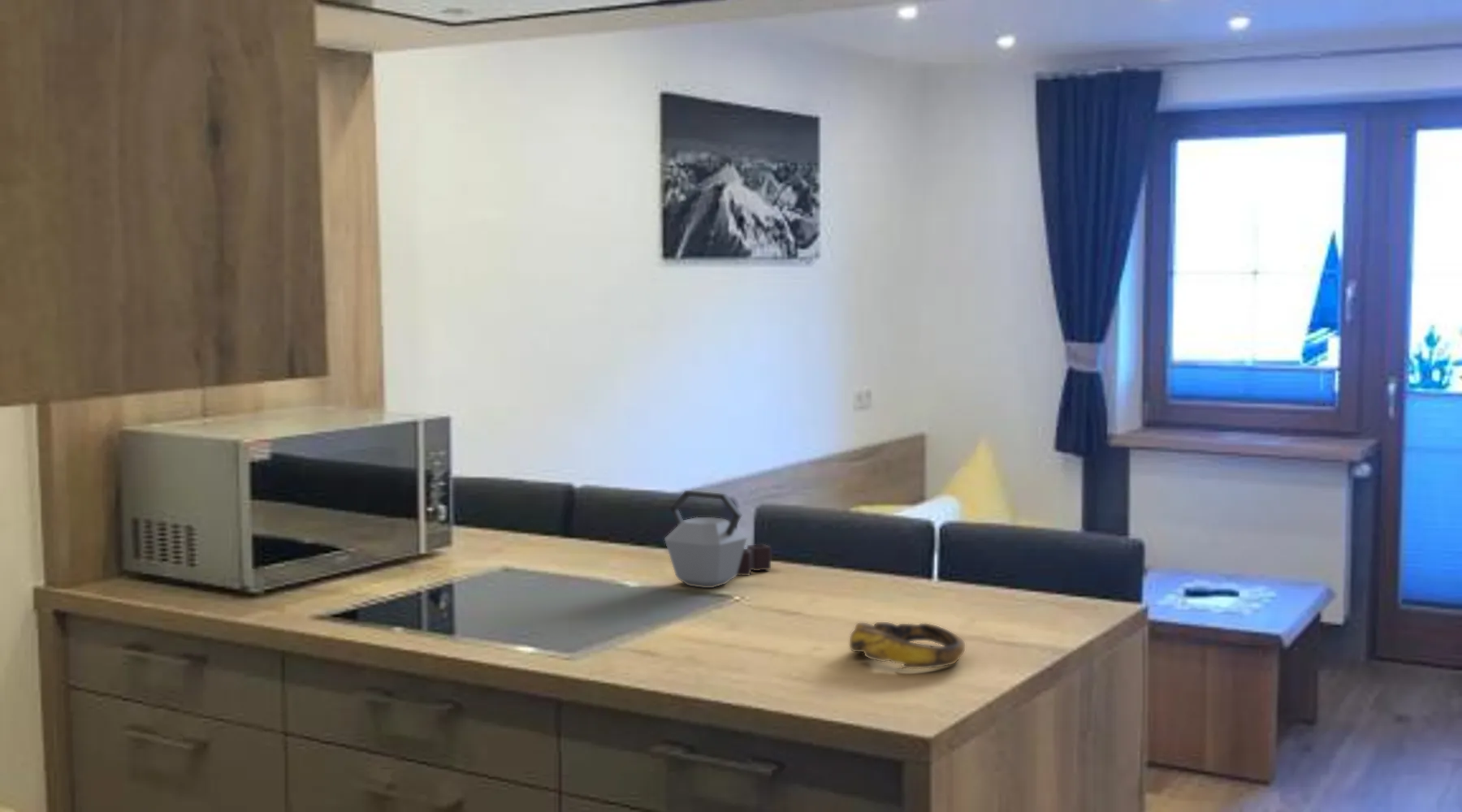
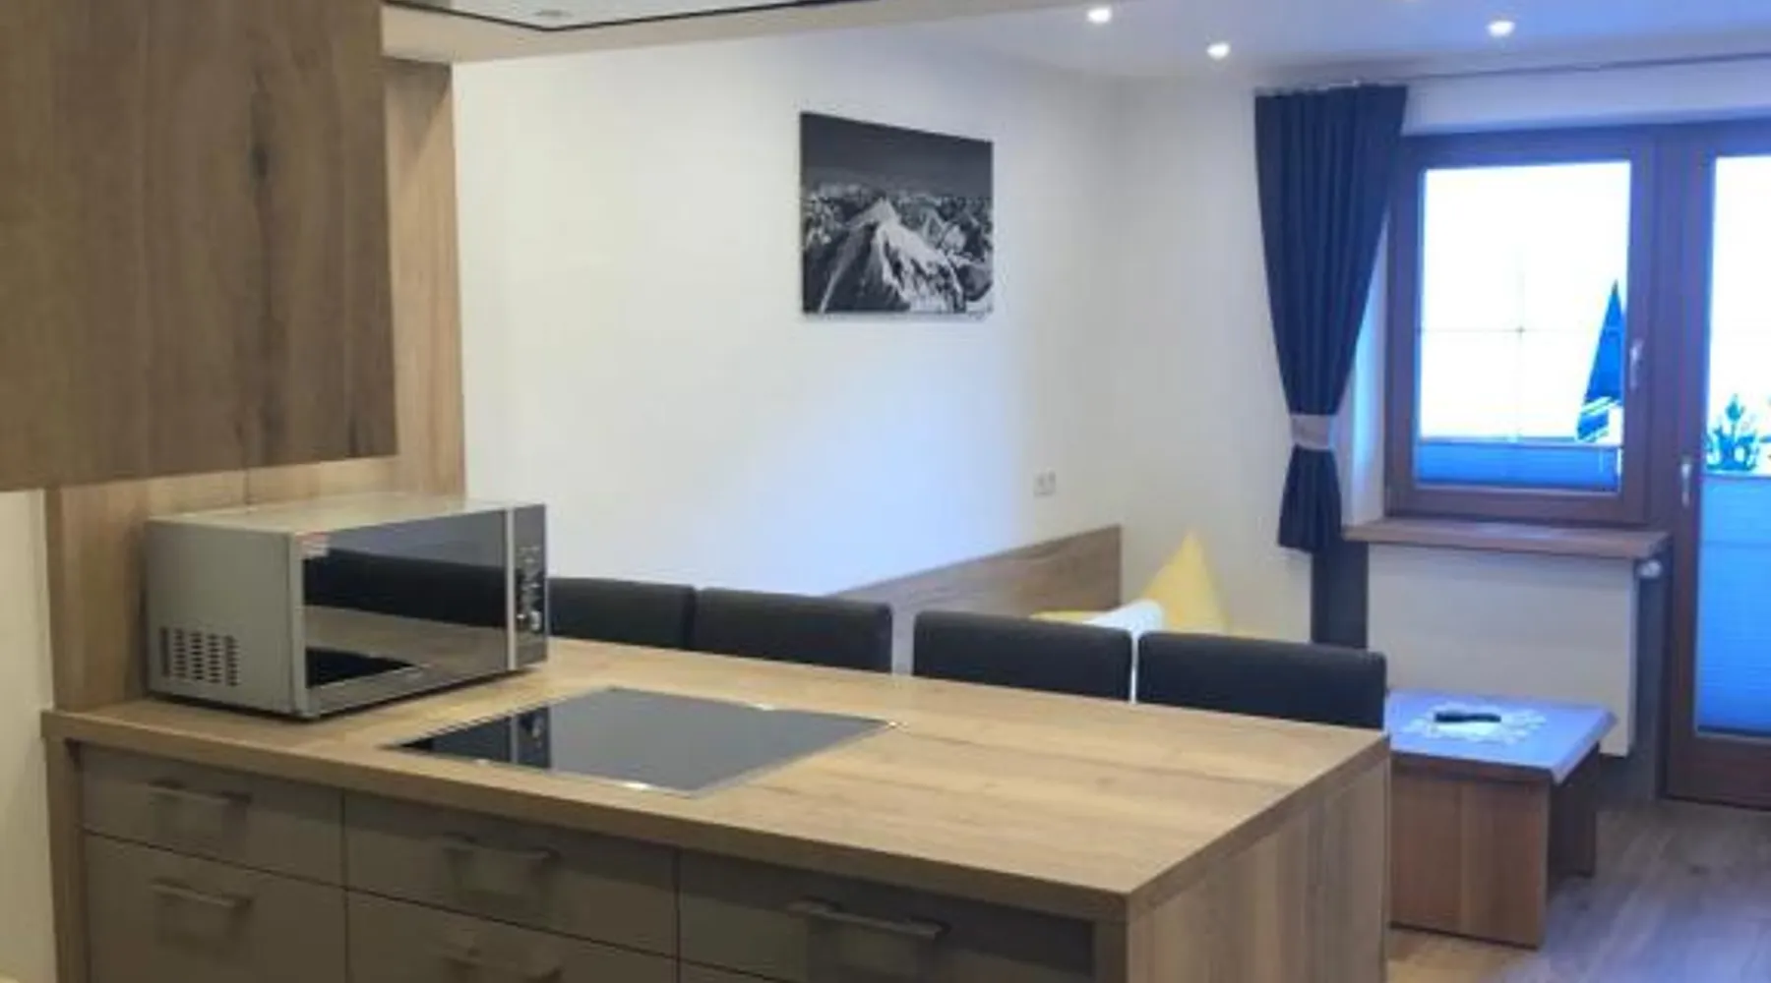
- kettle (727, 533)
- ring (906, 641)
